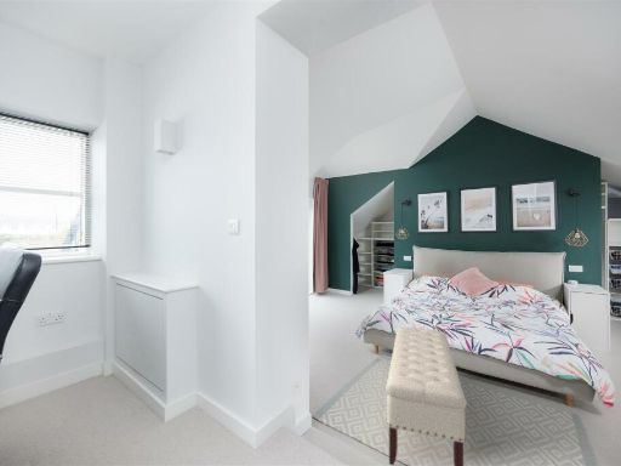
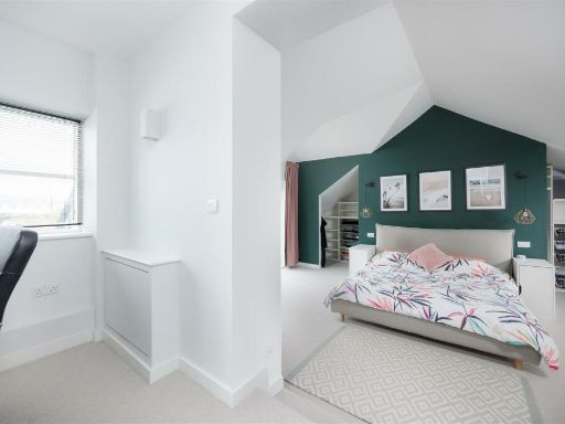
- bench (422, 383)
